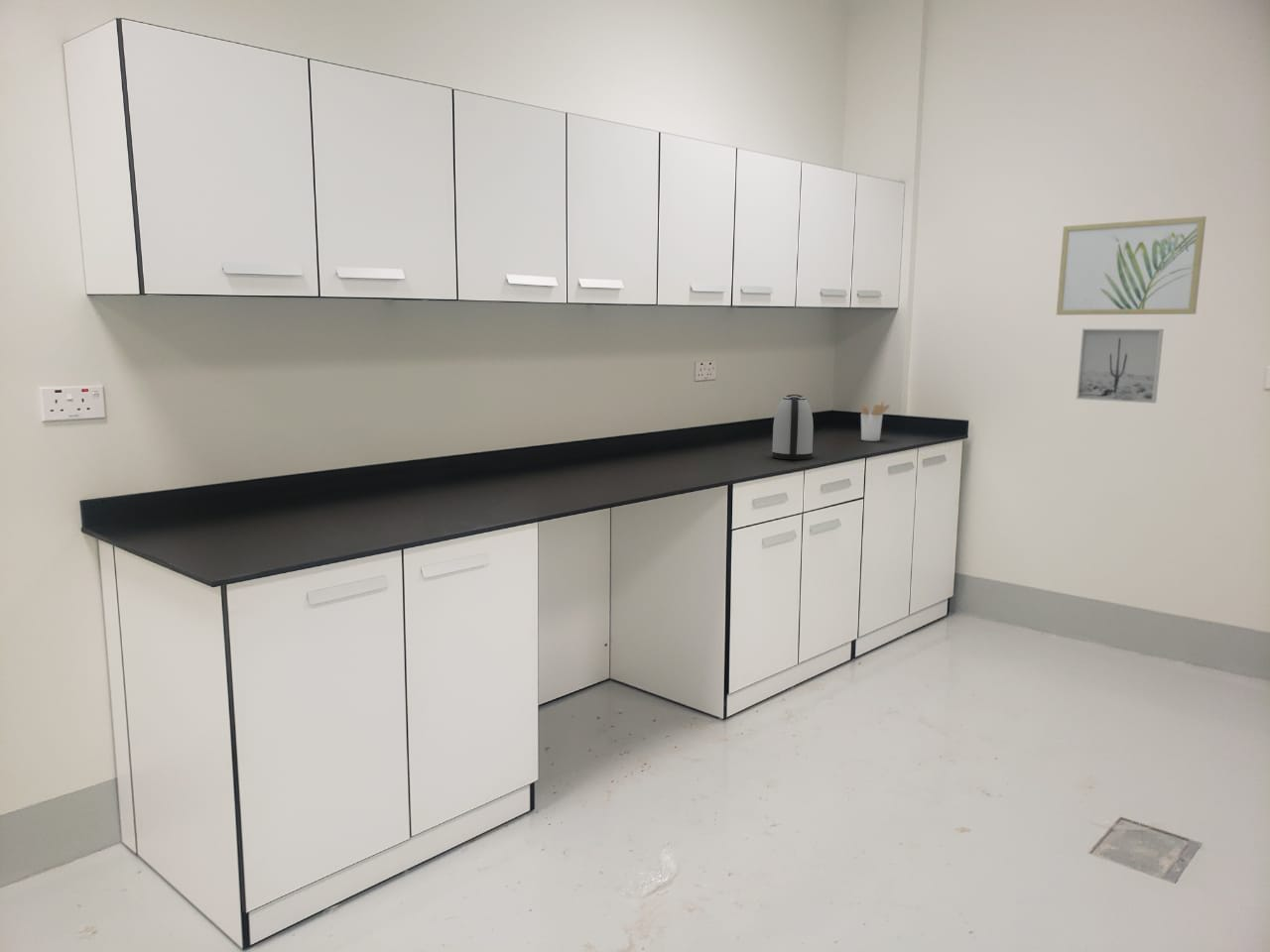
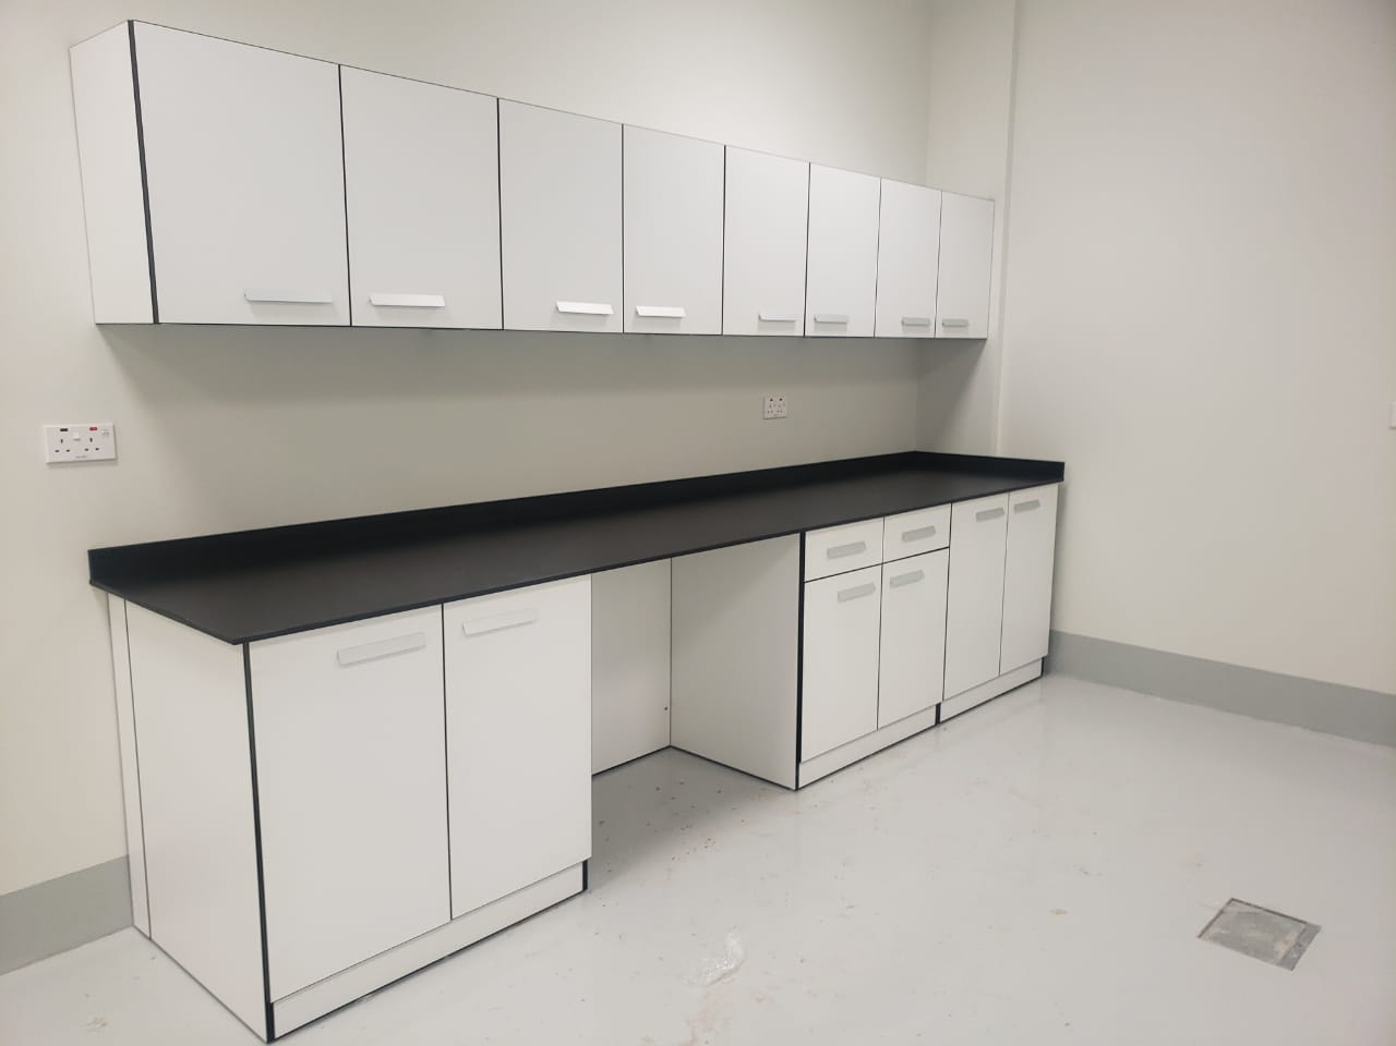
- kettle (793, 426)
- wall art (1118, 365)
- wall art (1127, 268)
- utensil holder (874, 420)
